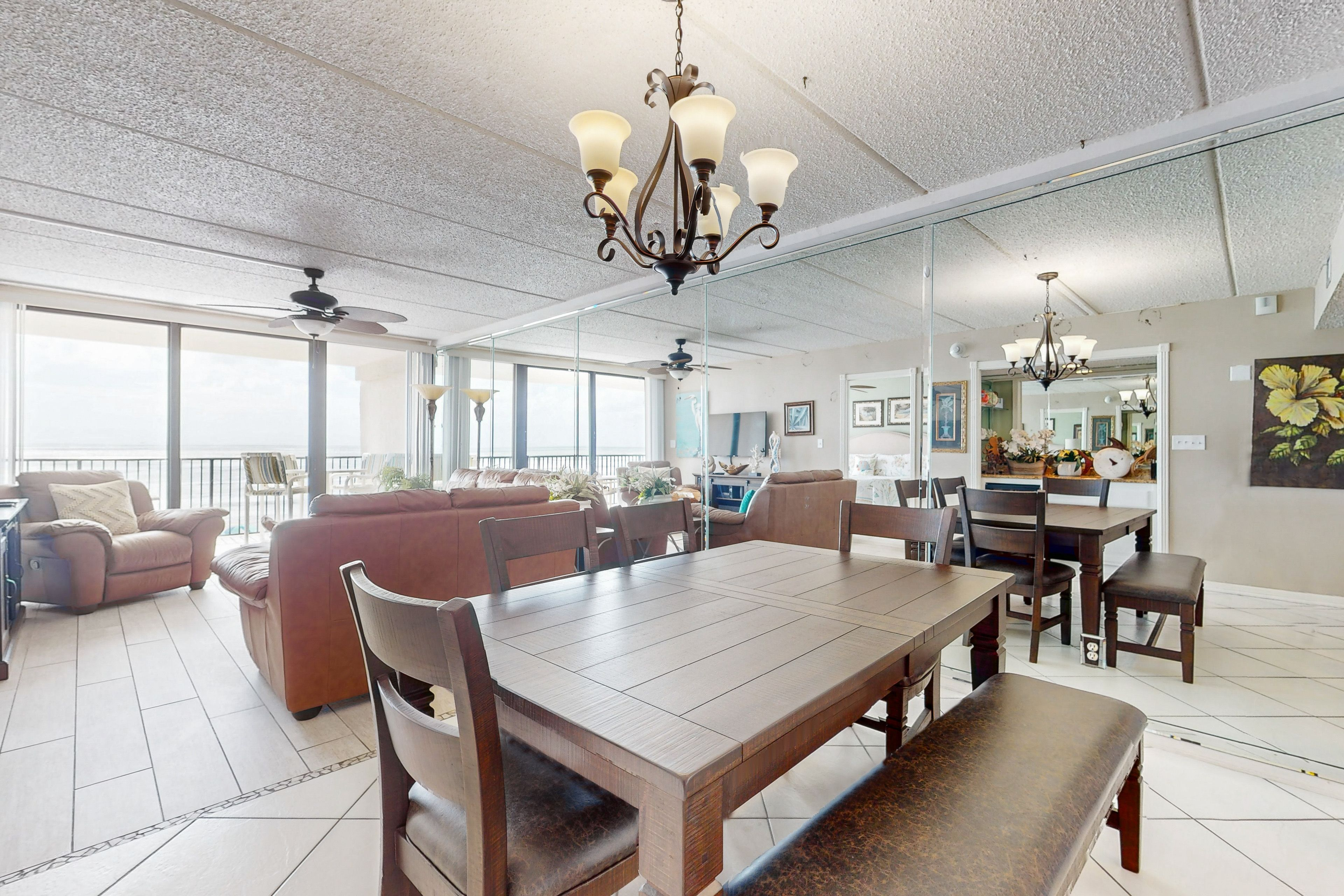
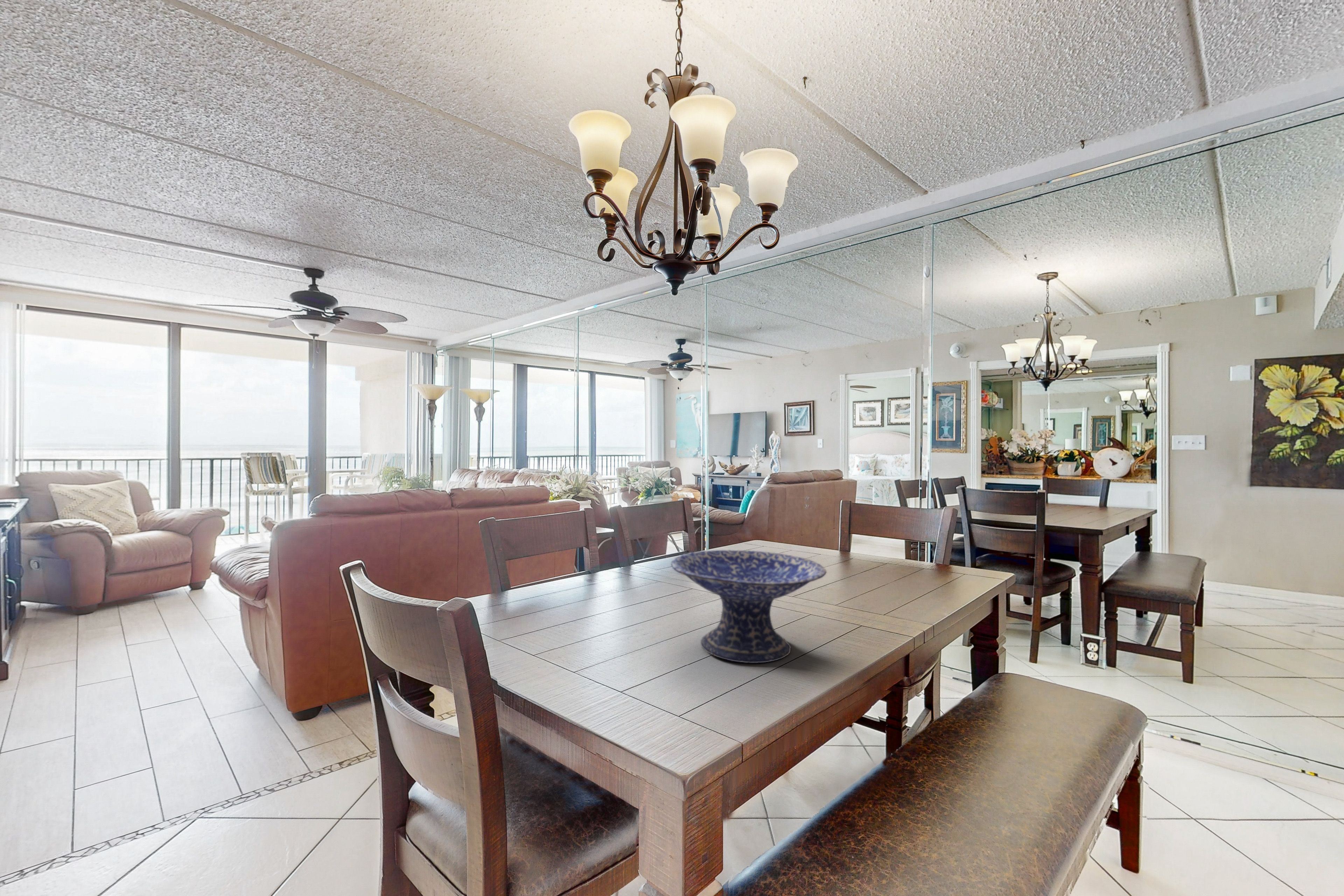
+ decorative bowl (747, 604)
